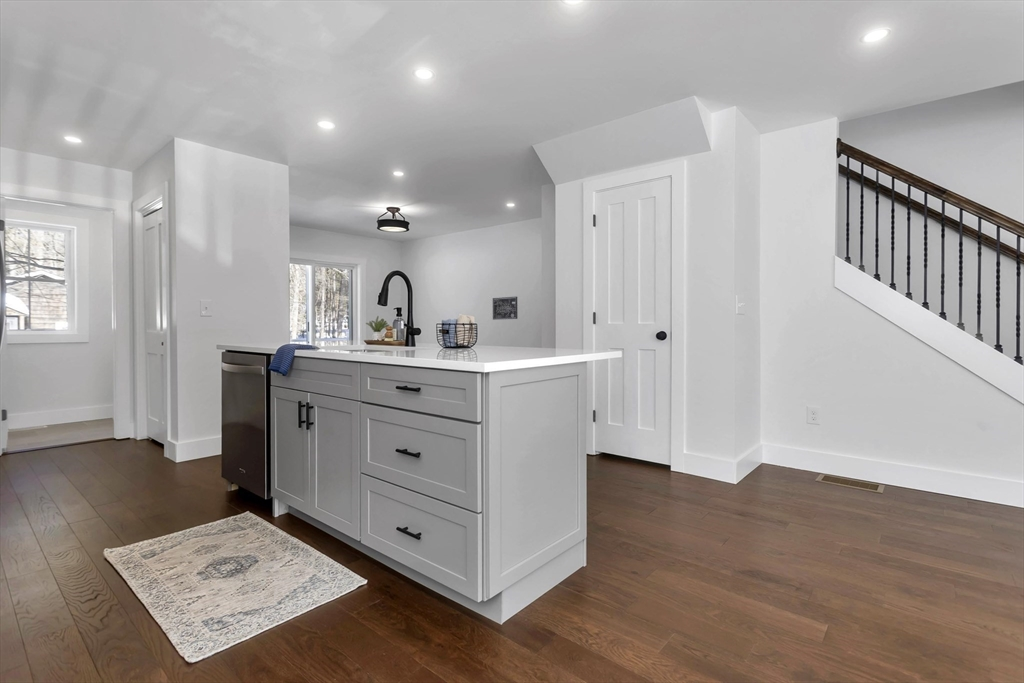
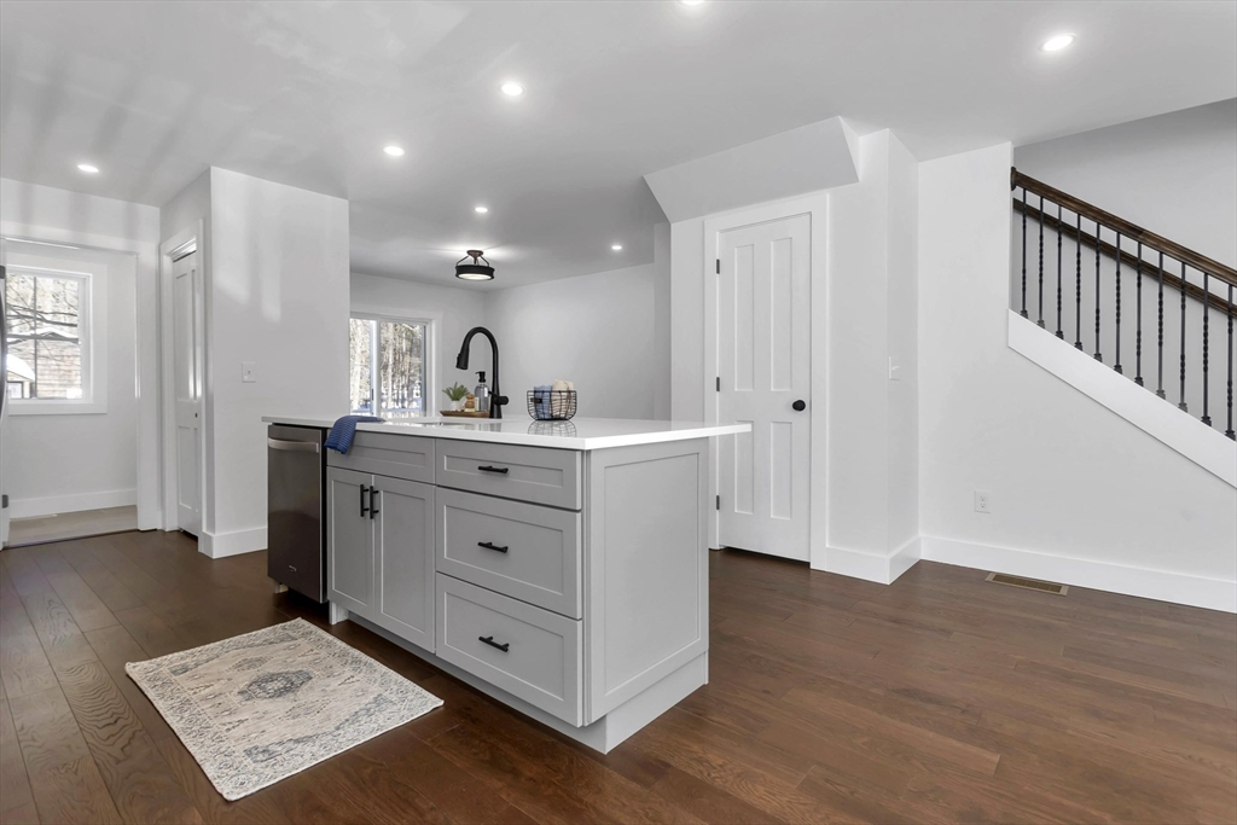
- wall art (504, 308)
